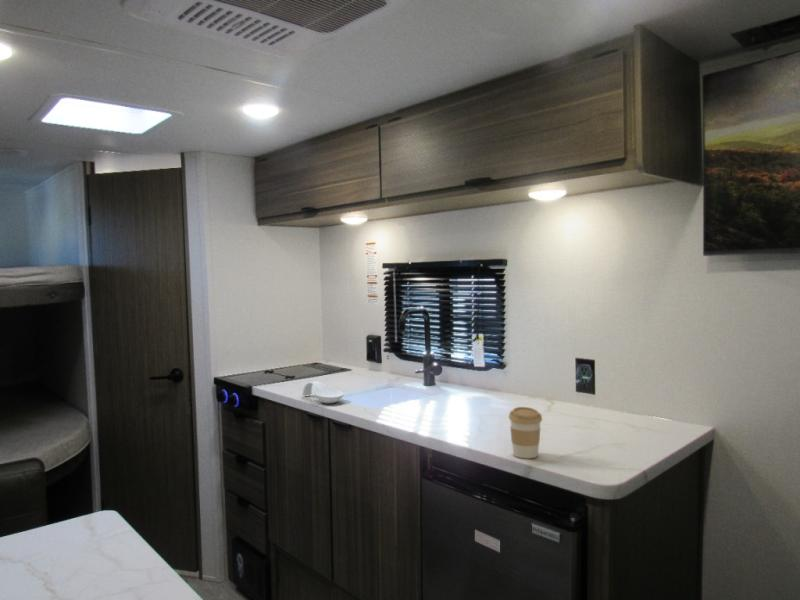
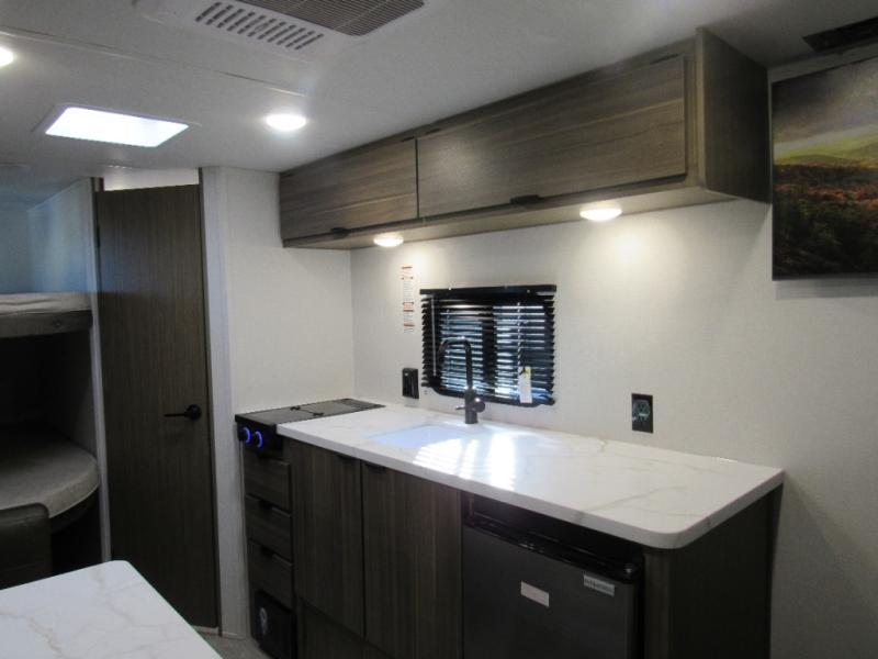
- spoon rest (321, 391)
- coffee cup (525, 432)
